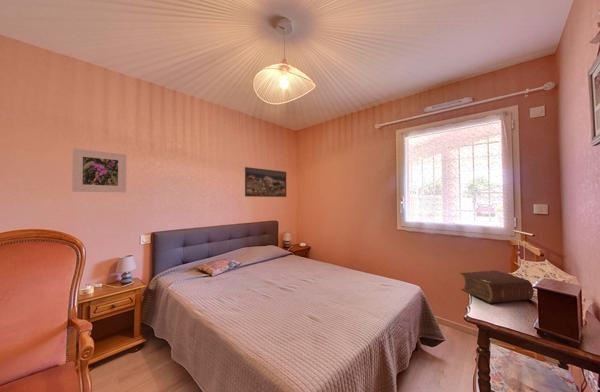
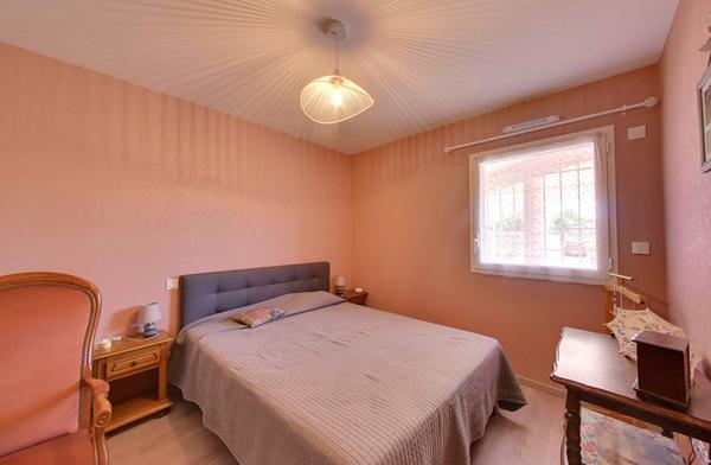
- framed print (101, 171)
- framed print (267, 183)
- bible (494, 285)
